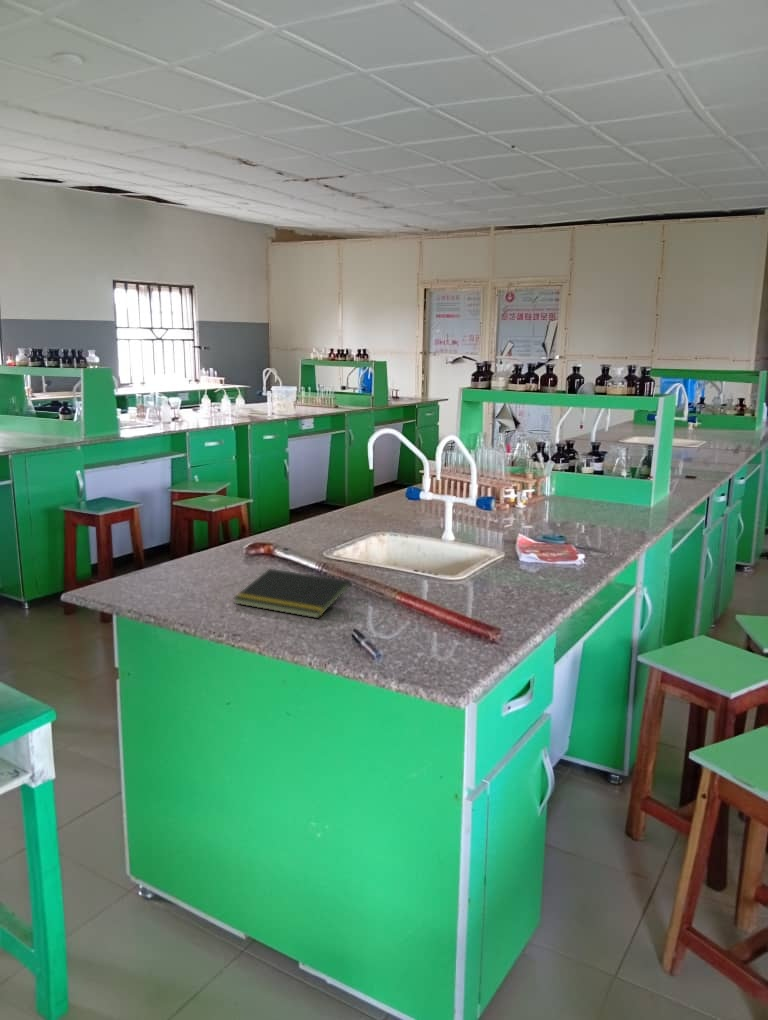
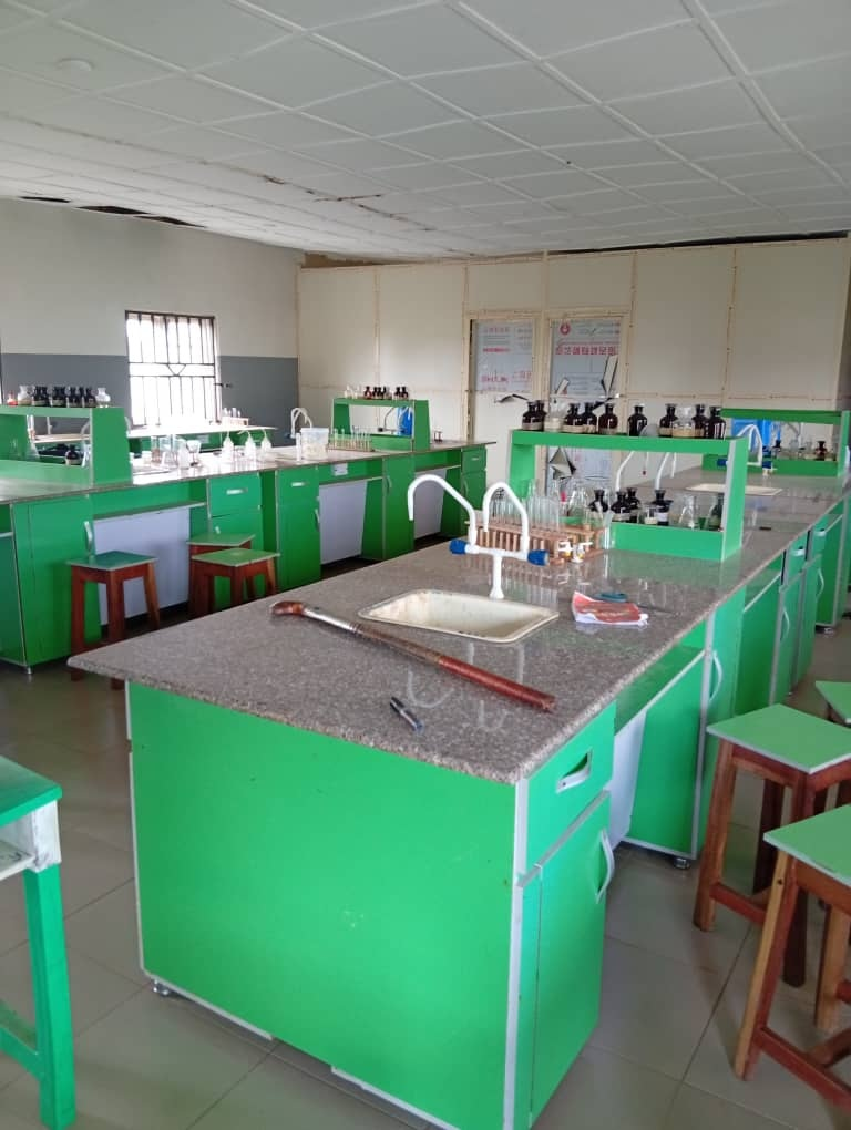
- notepad (292, 591)
